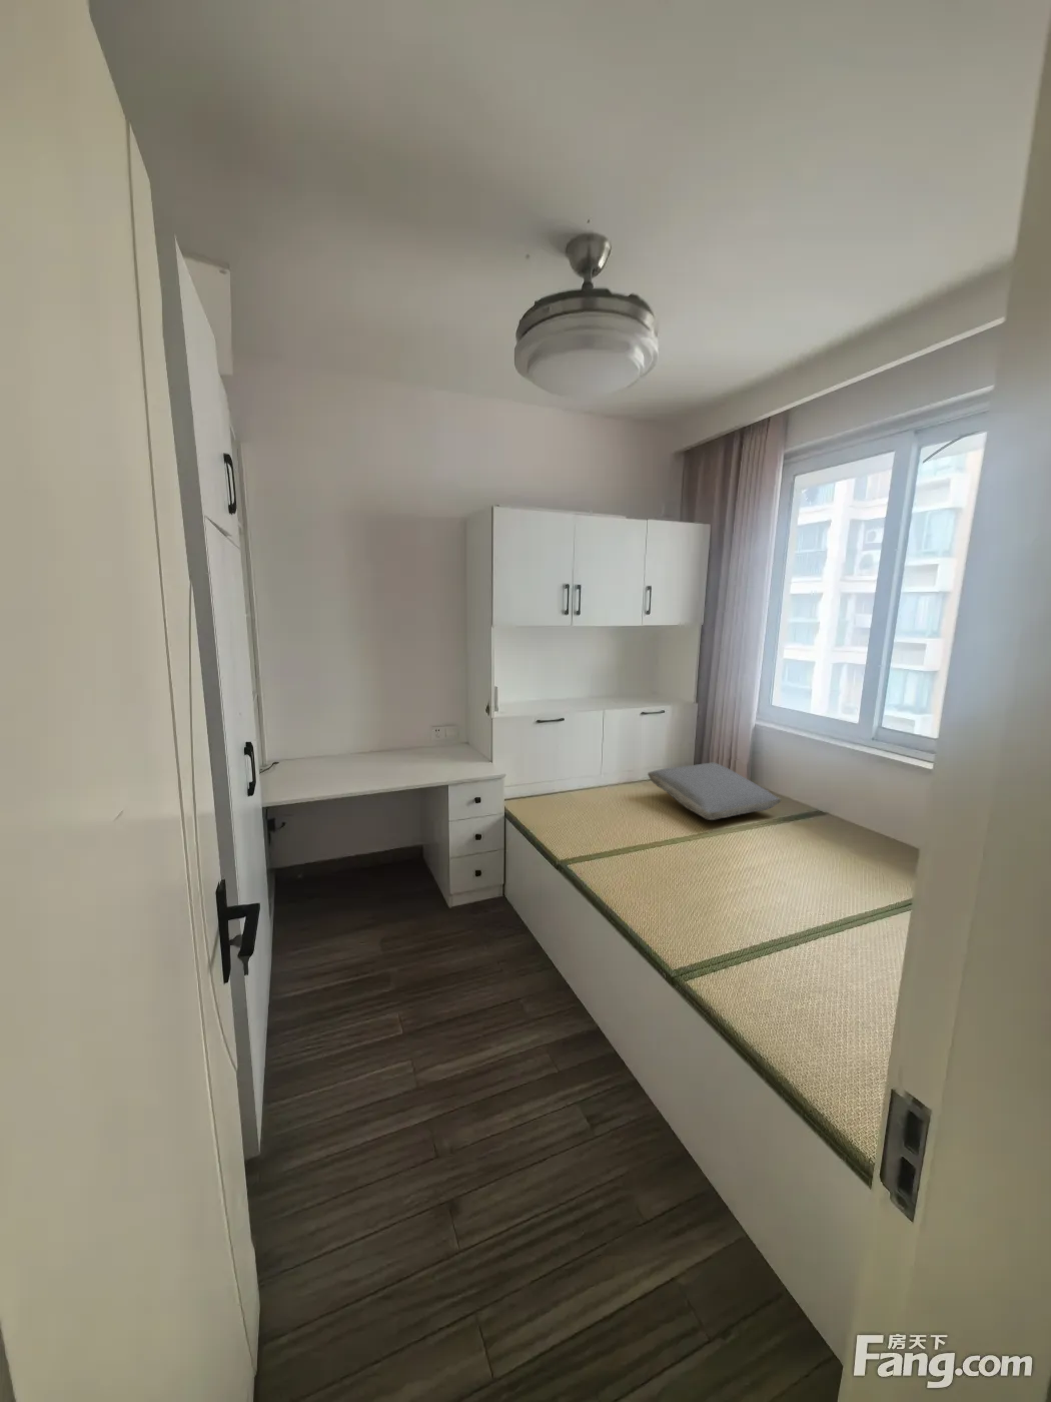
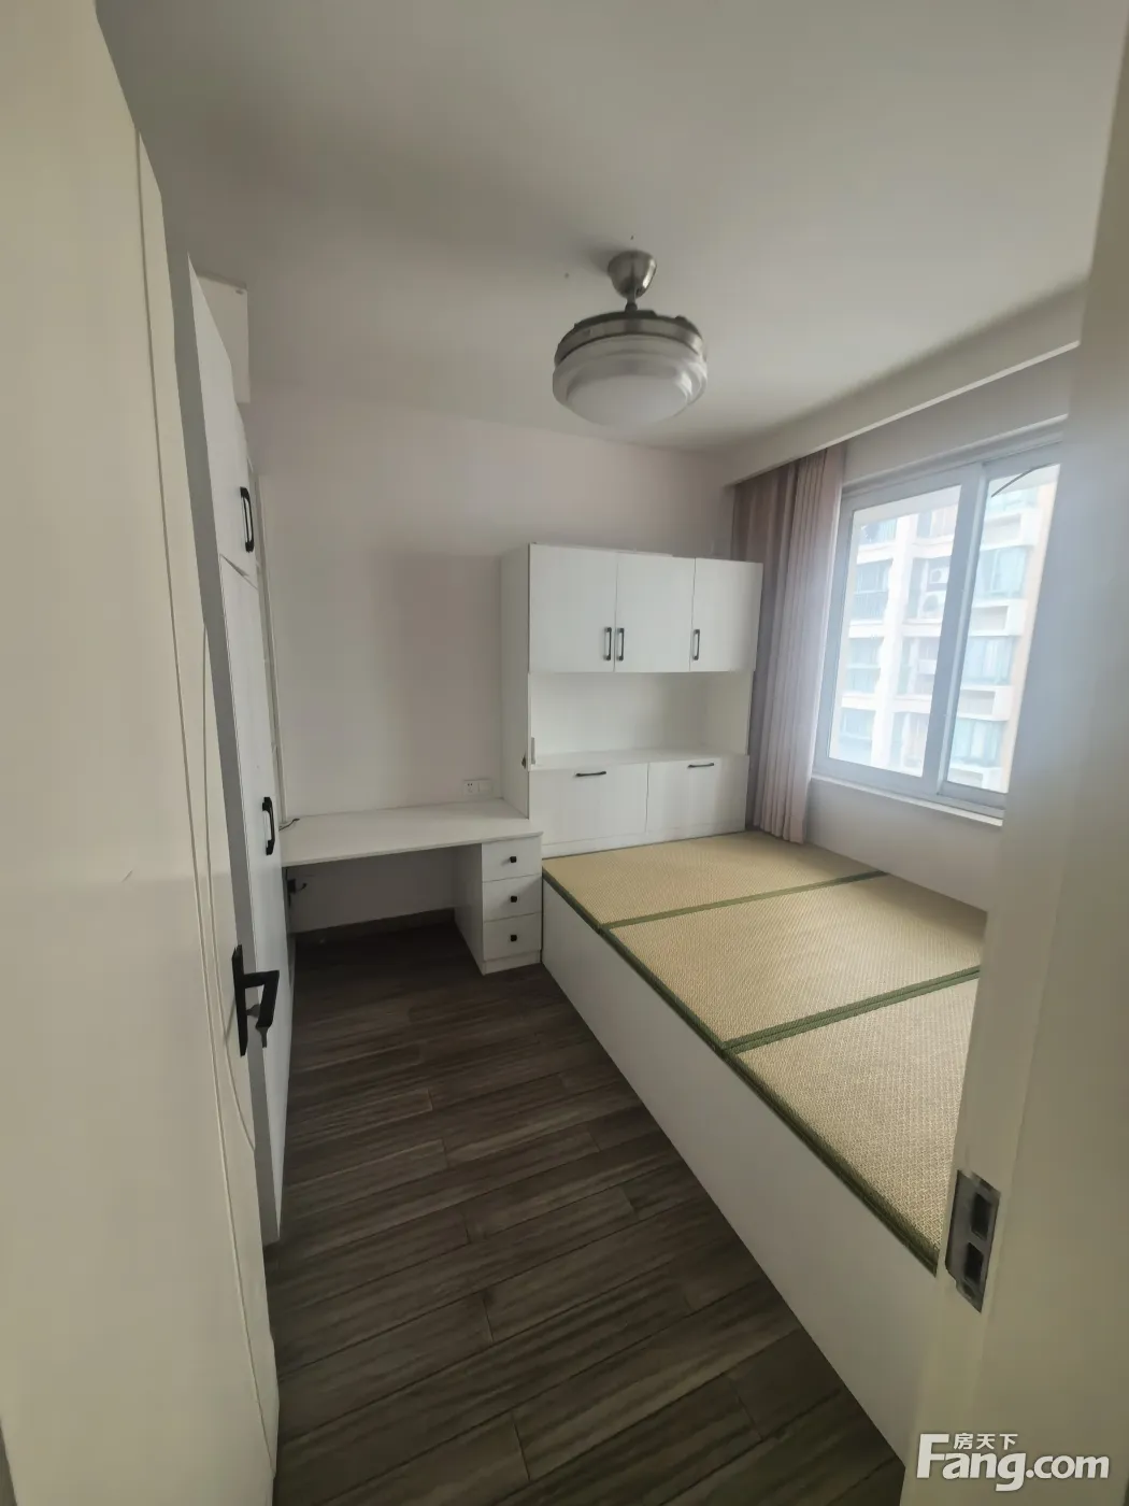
- pillow (710, 789)
